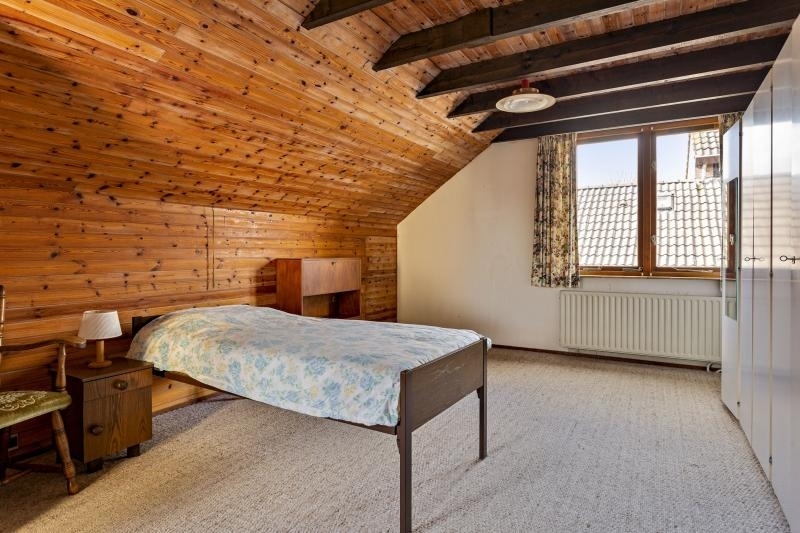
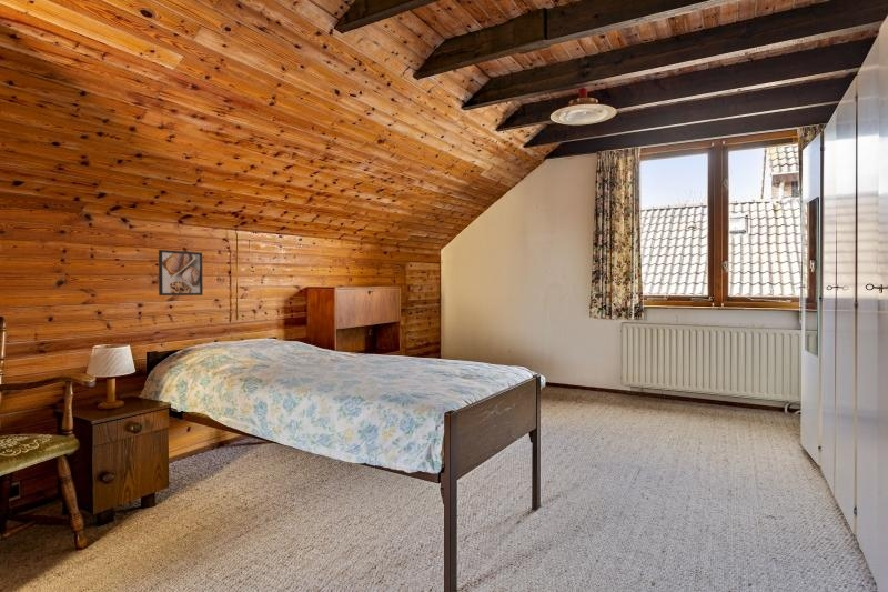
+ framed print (181, 273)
